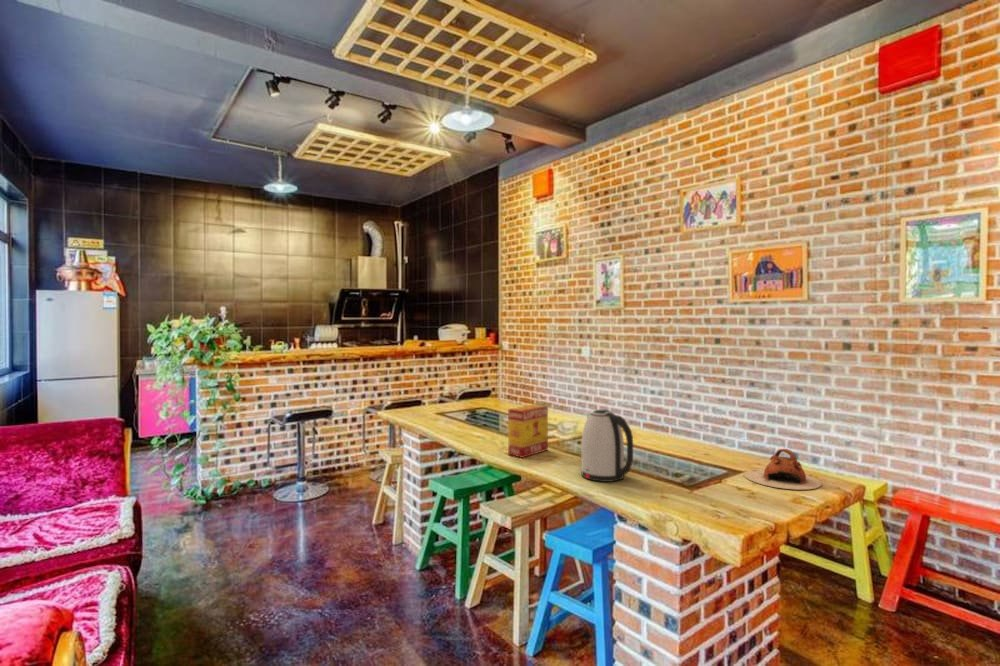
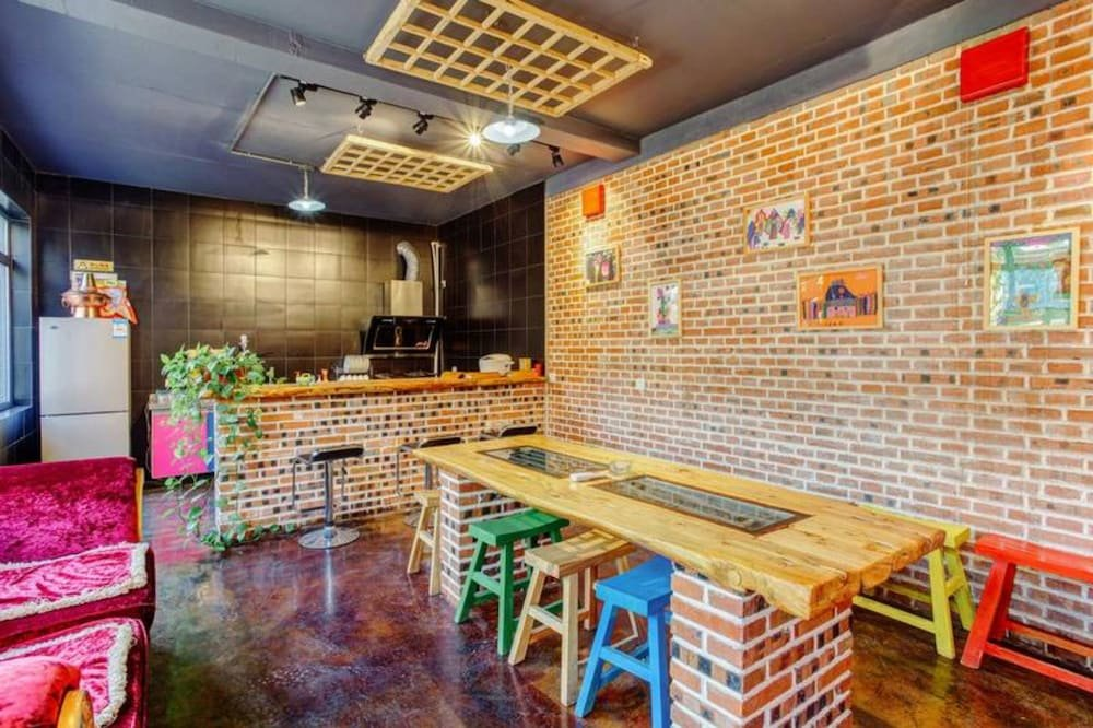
- teapot (781, 463)
- tea box (528, 430)
- kettle (608, 444)
